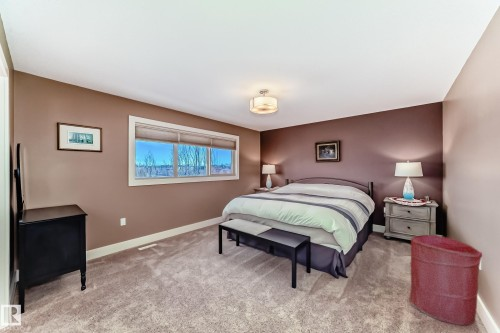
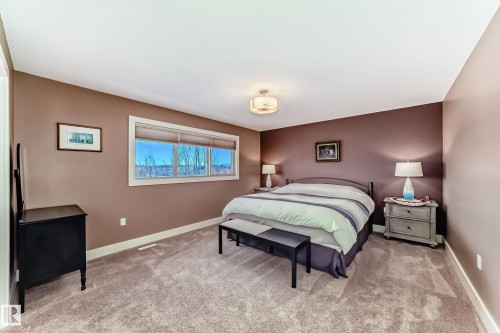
- laundry hamper (442, 274)
